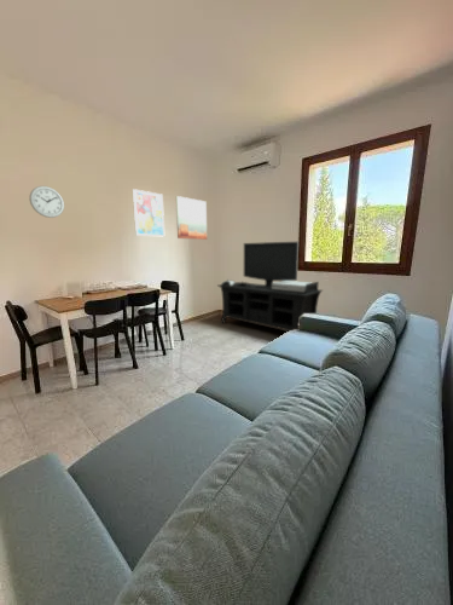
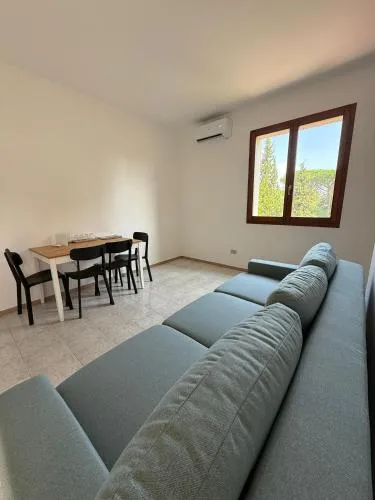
- wall art (192, 219)
- wall clock (47, 201)
- wall art (149, 214)
- media console (266, 287)
